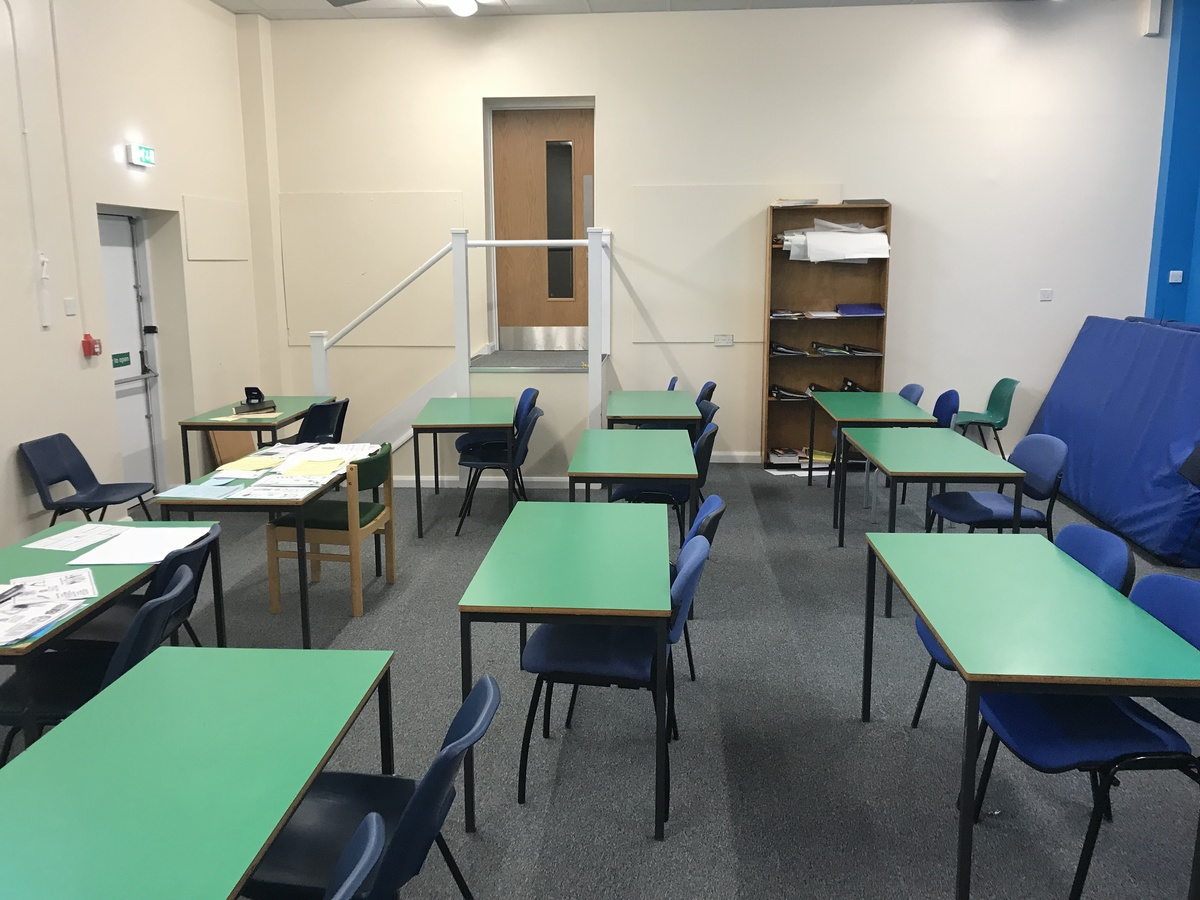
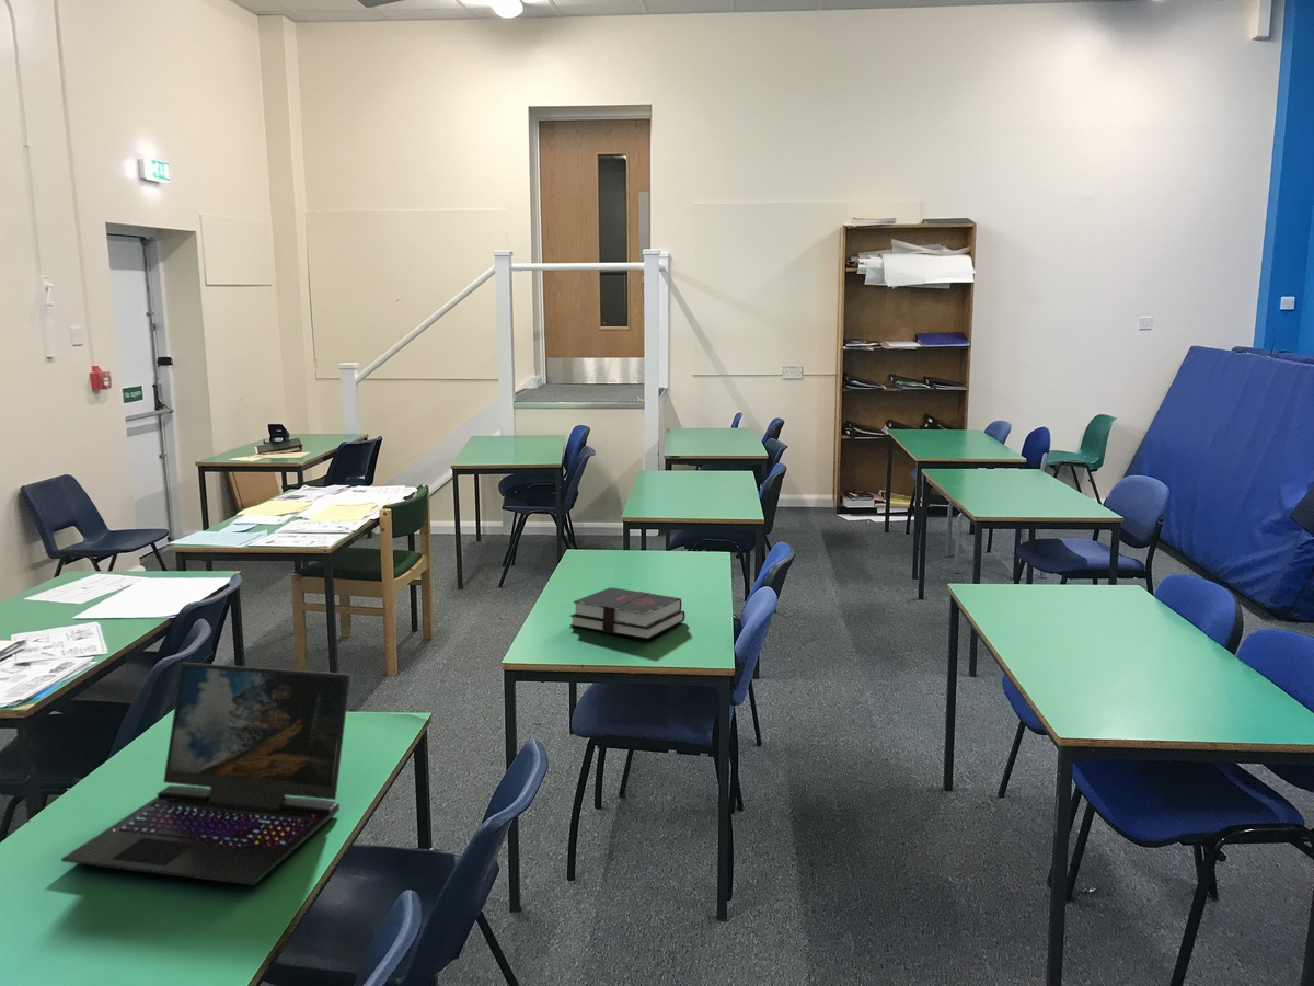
+ hardback book (627, 611)
+ laptop (215, 765)
